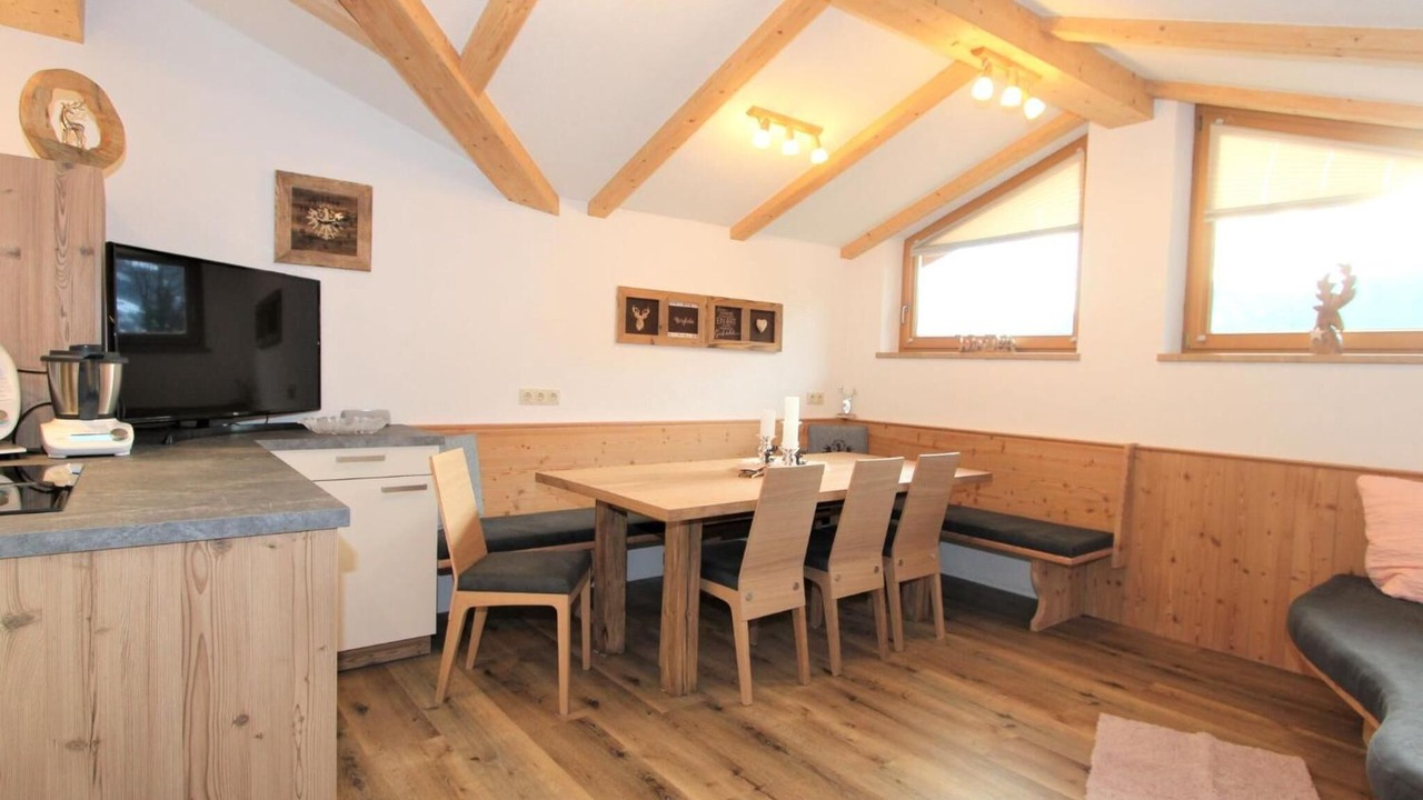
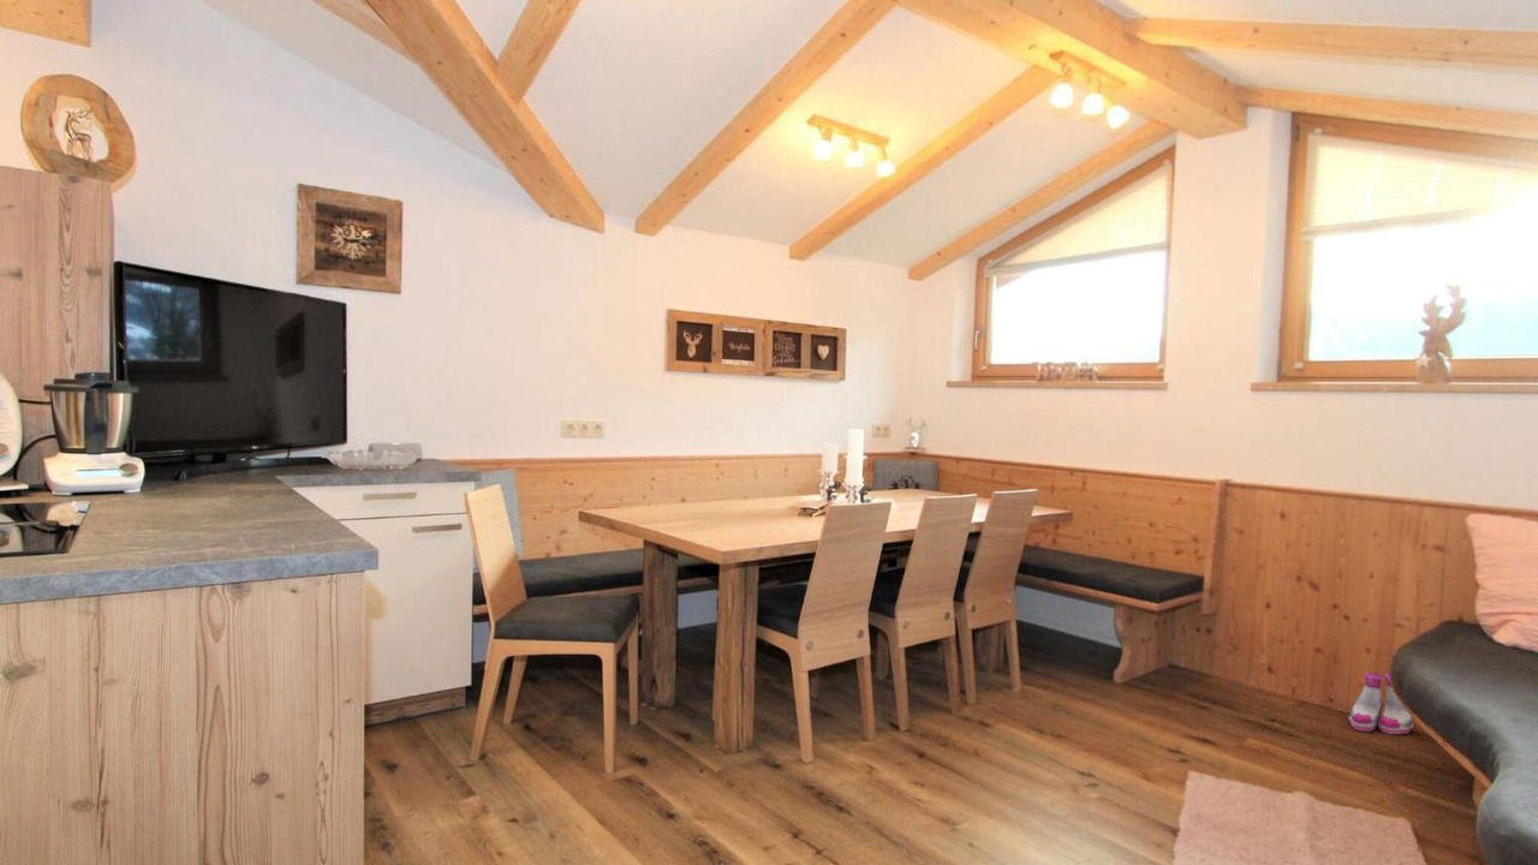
+ boots (1381, 698)
